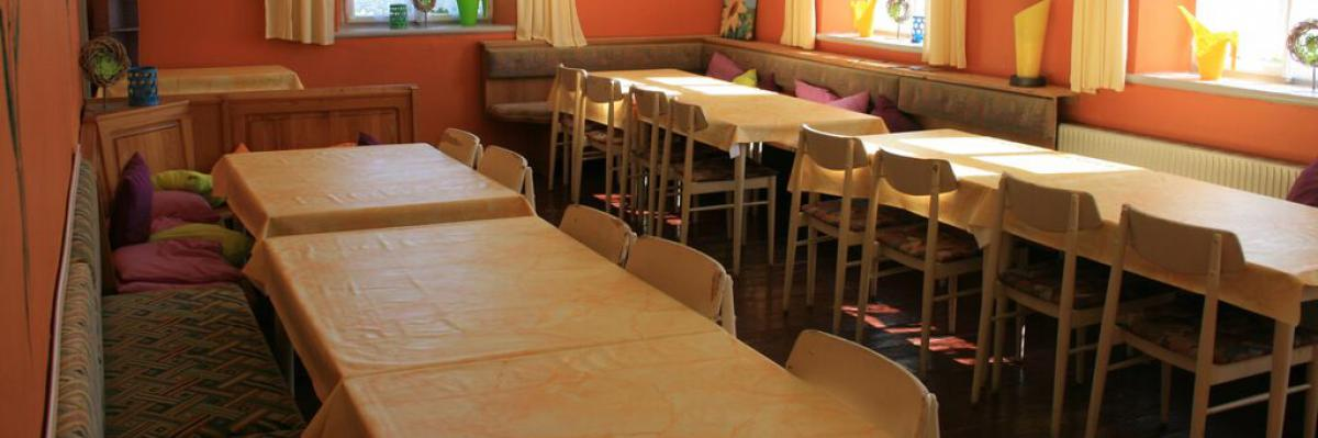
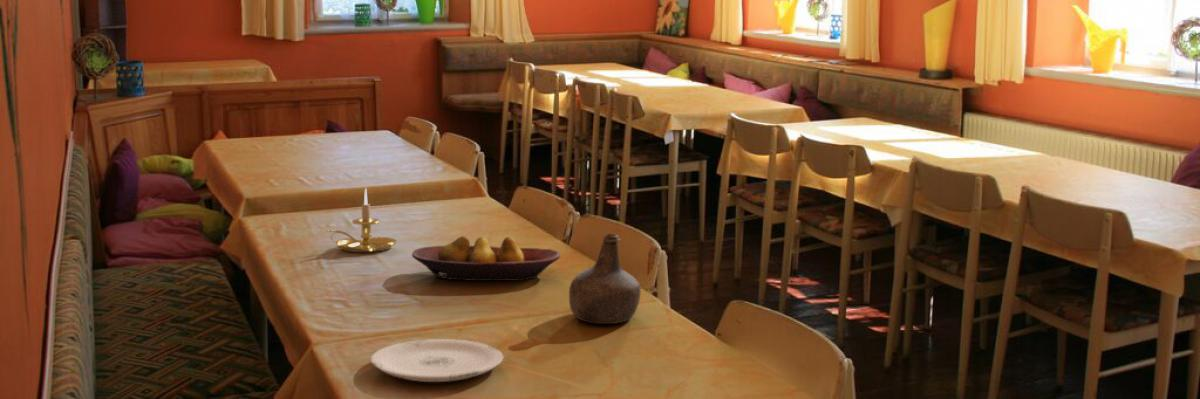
+ fruit bowl (486, 255)
+ plate (437, 362)
+ bottle (605, 276)
+ candle holder (361, 219)
